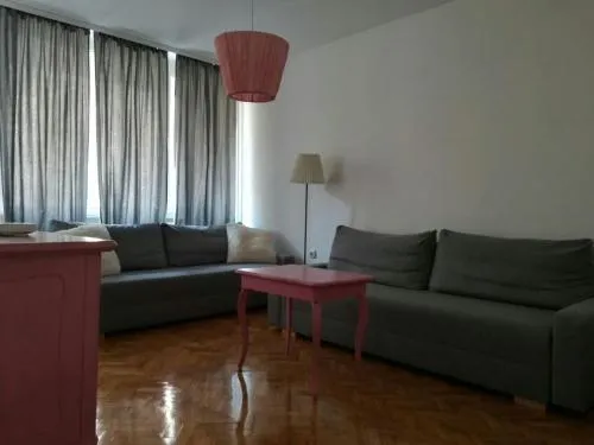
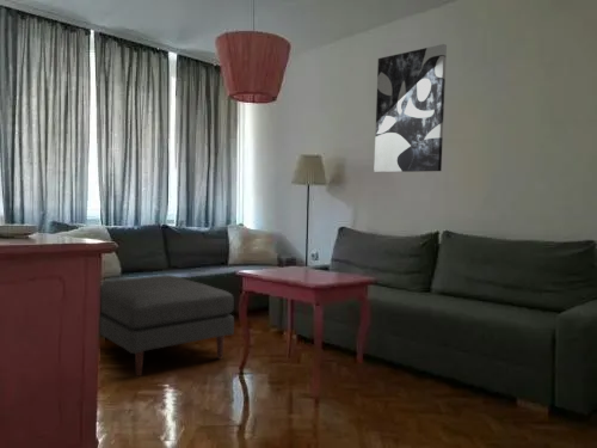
+ wall art (407, 111)
+ ottoman (155, 318)
